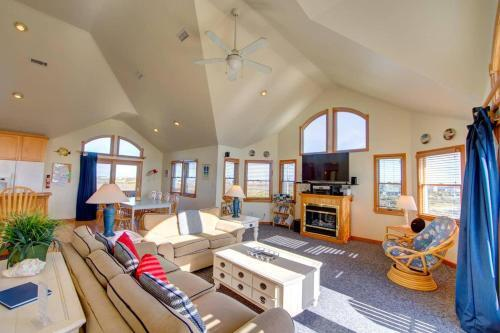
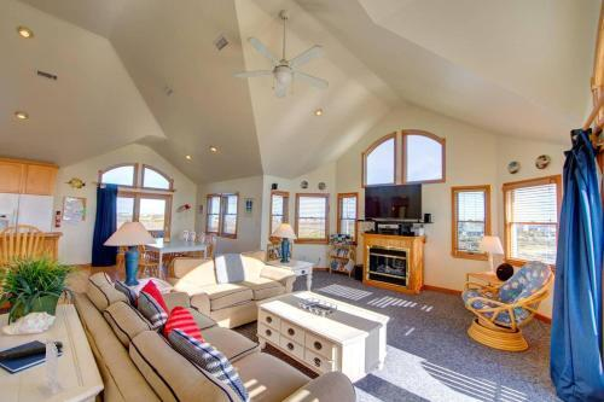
+ remote control (30, 350)
